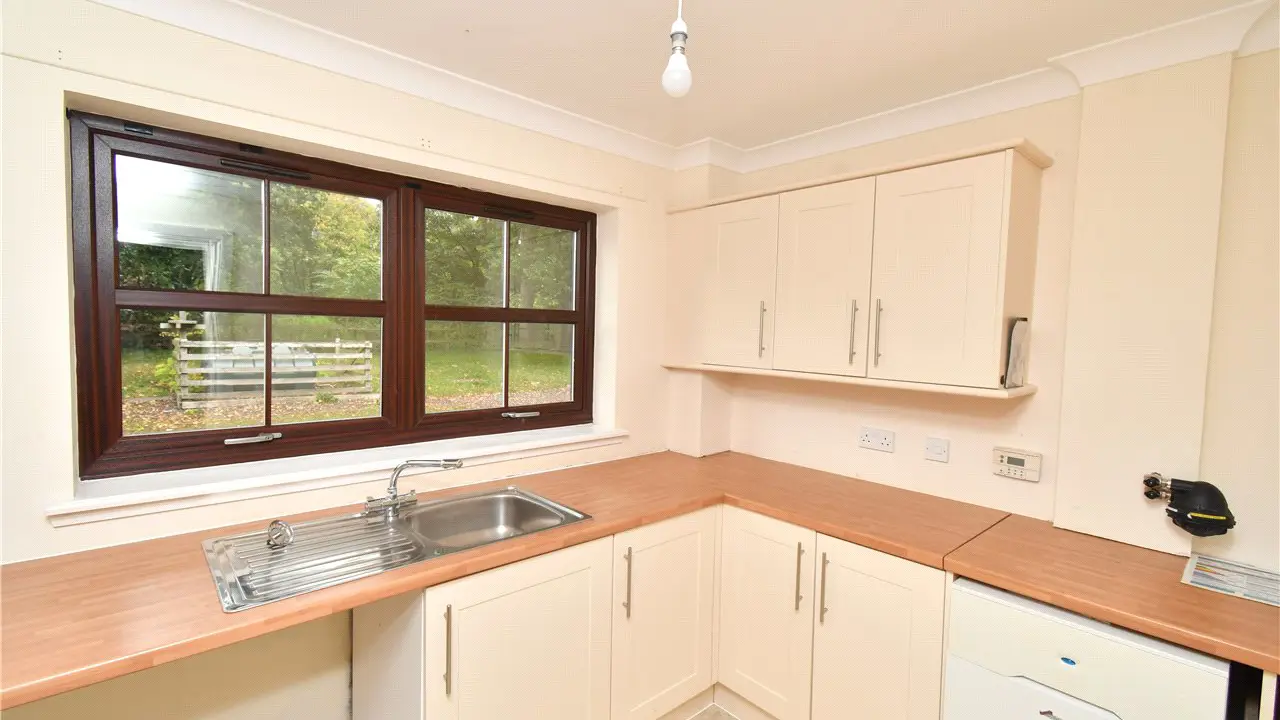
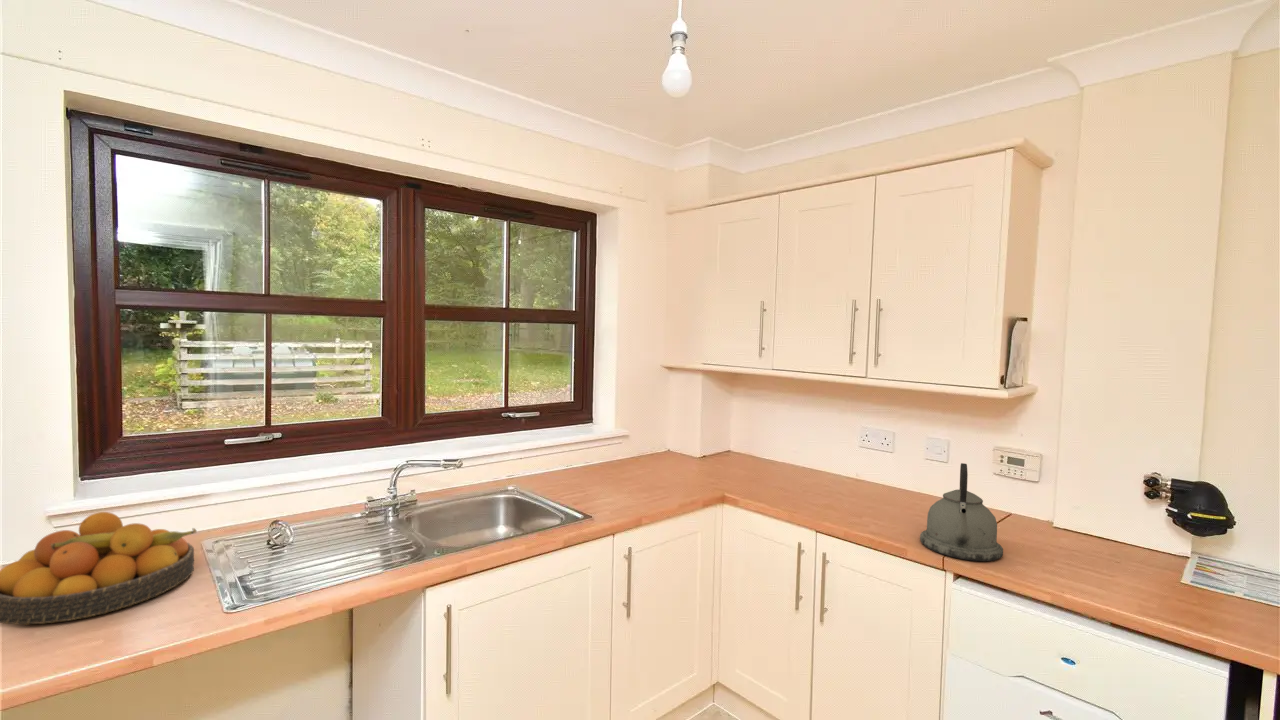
+ kettle (964, 508)
+ fruit bowl (99, 555)
